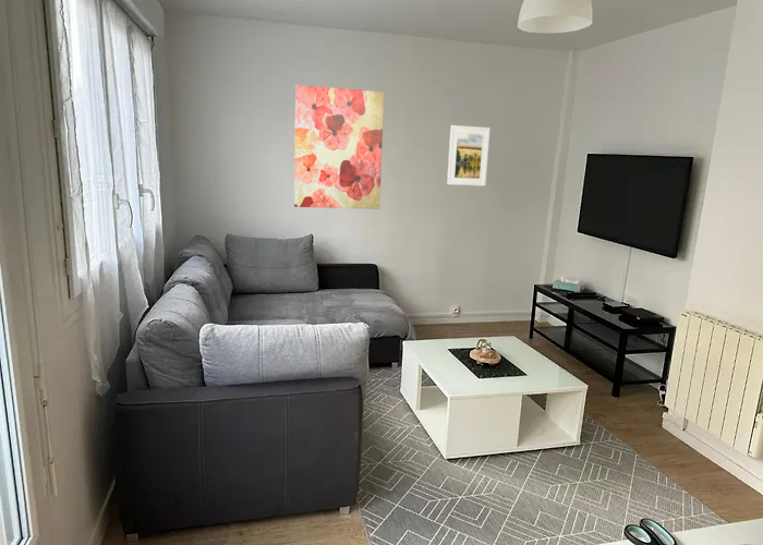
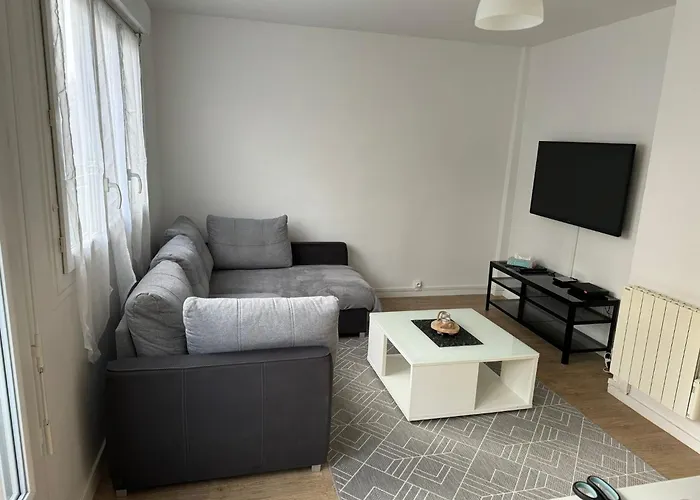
- wall art (339, 149)
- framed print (468, 156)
